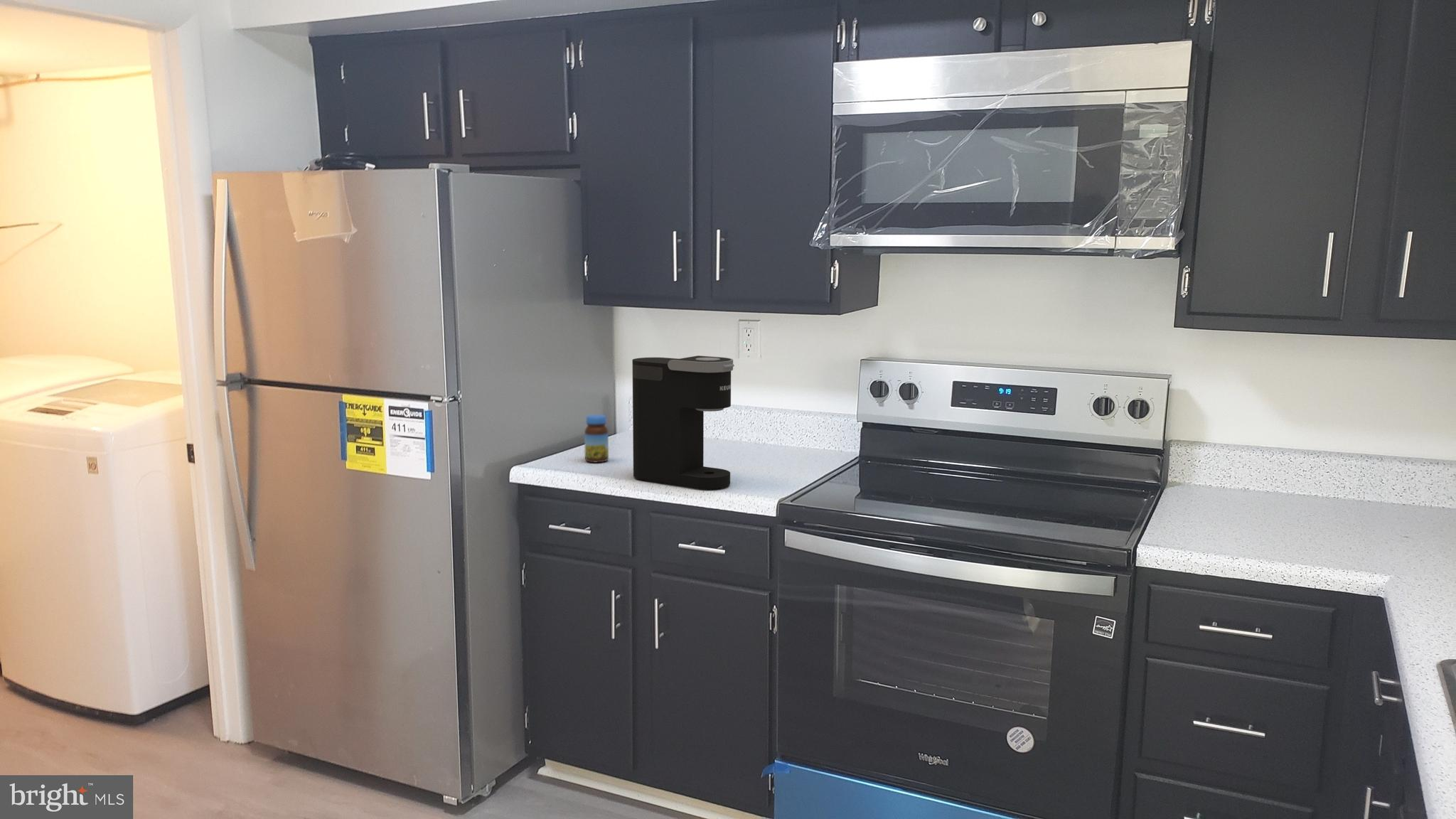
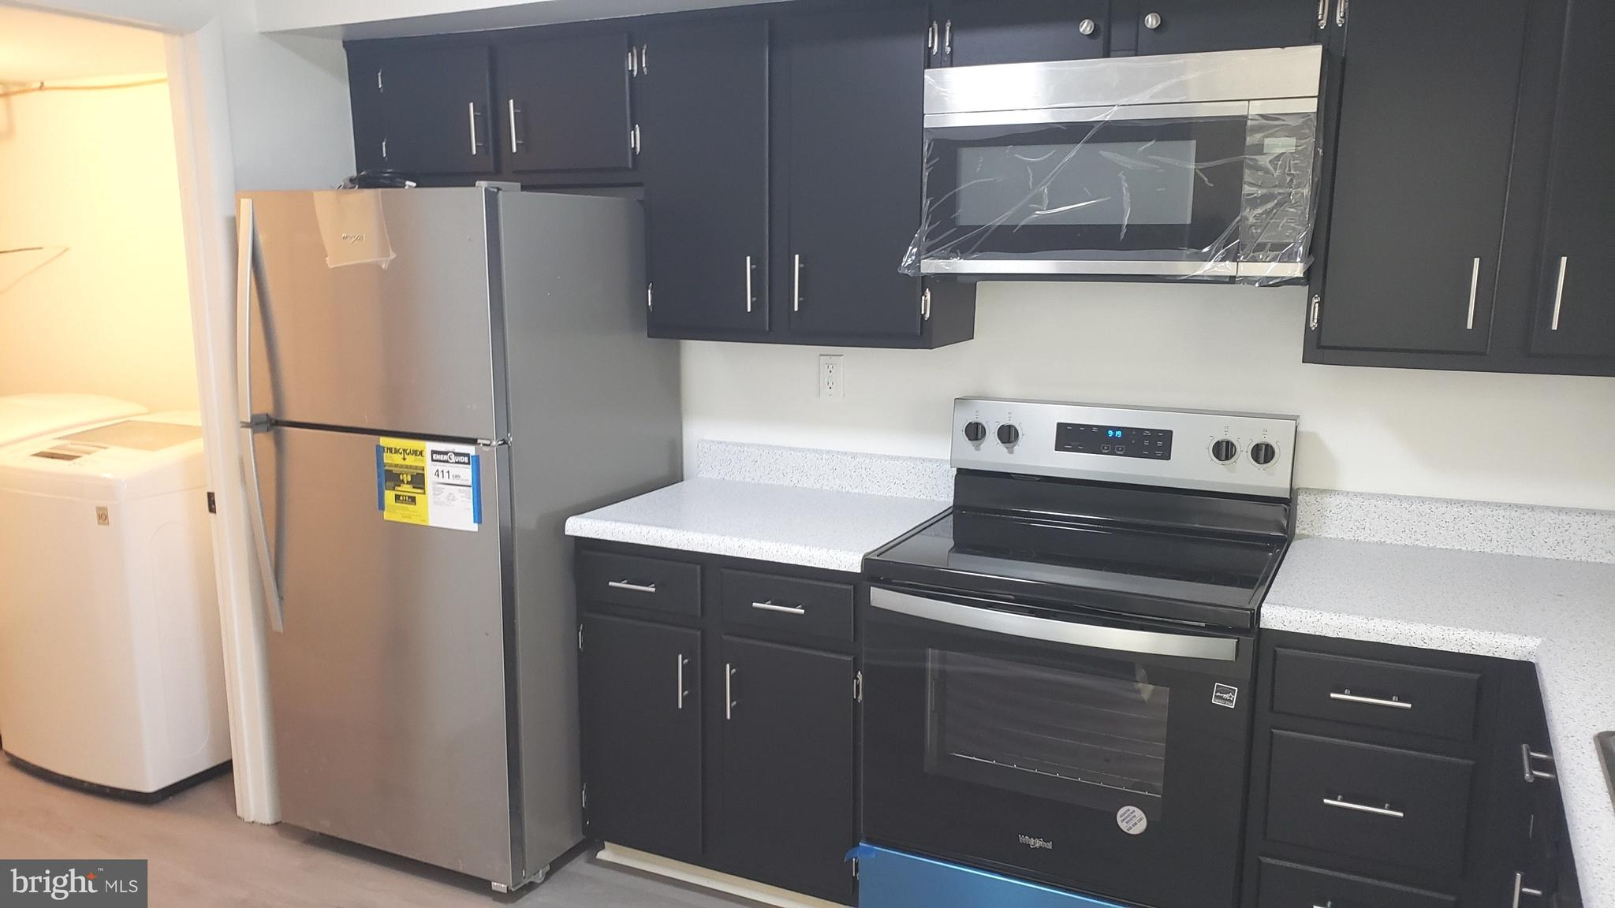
- jar (596, 437)
- coffee maker (682, 419)
